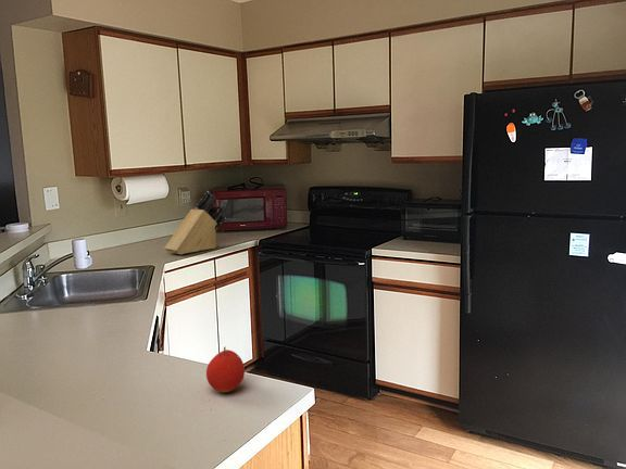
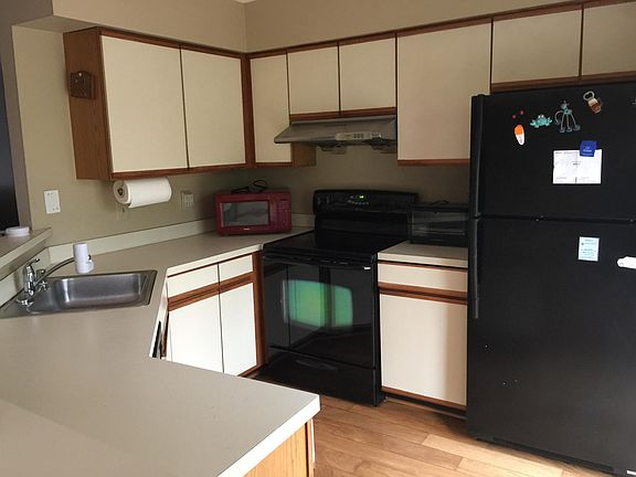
- fruit (225, 368)
- knife block (196, 220)
